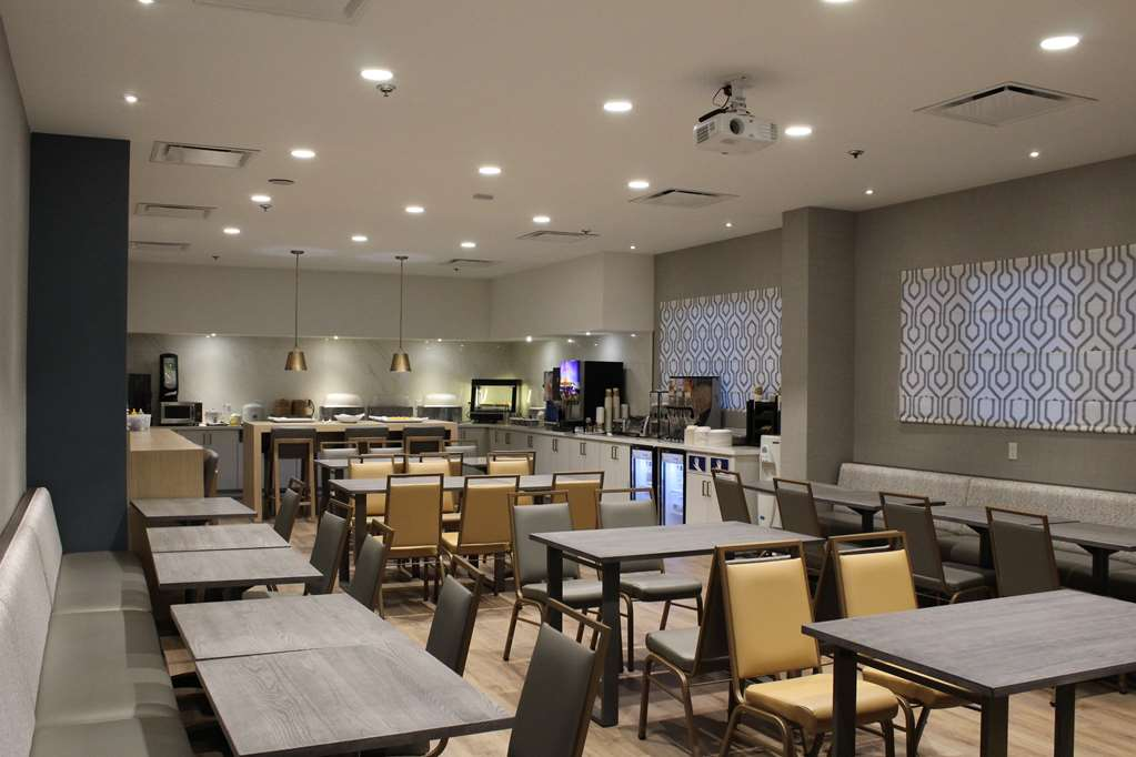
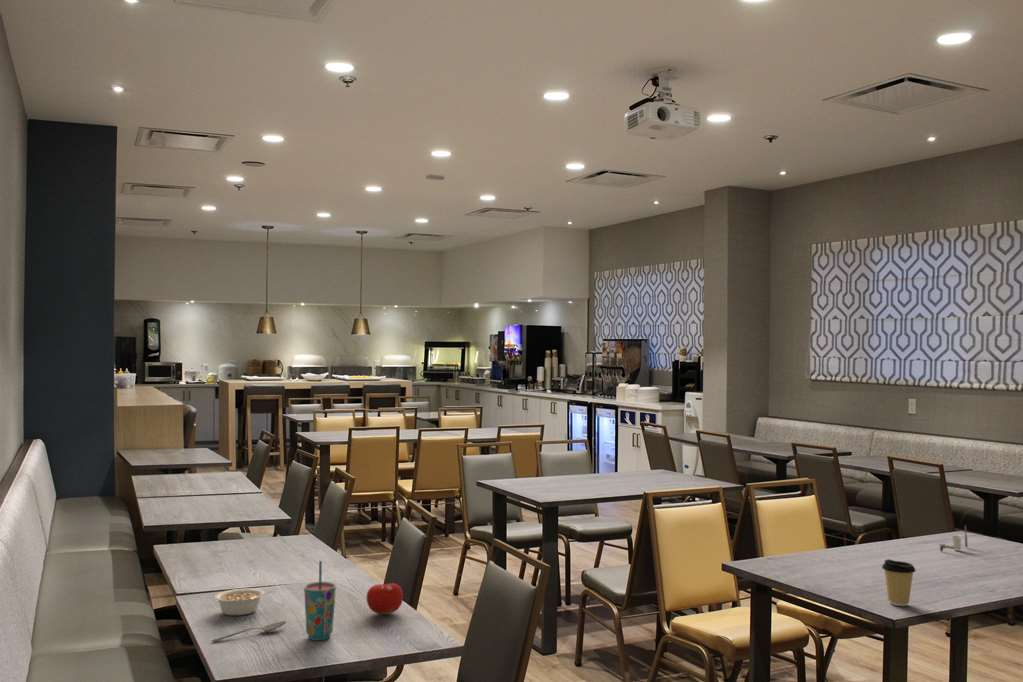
+ cup (956, 538)
+ fruit (384, 596)
+ cup (320, 599)
+ legume (241, 600)
+ spoon (249, 629)
+ coffee cup (898, 582)
